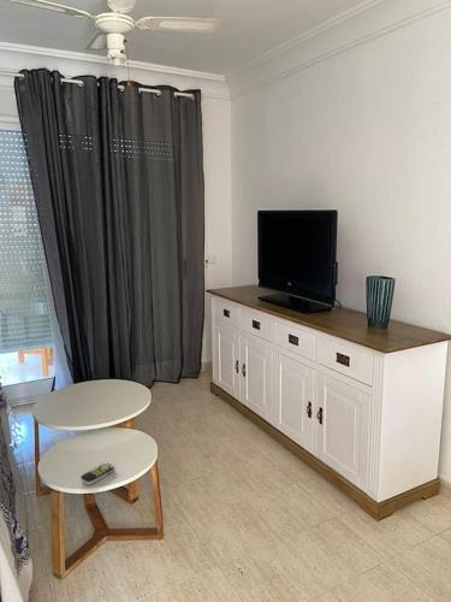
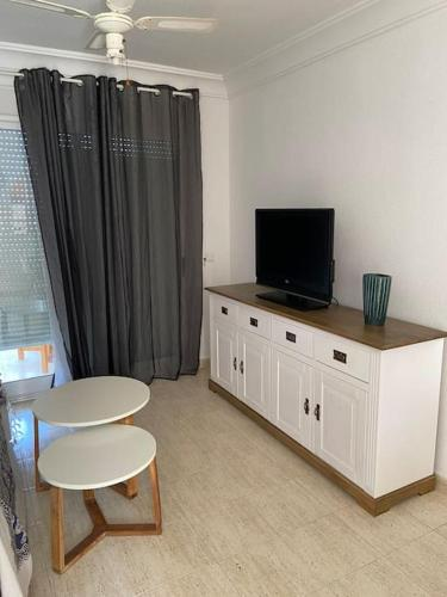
- remote control (97, 473)
